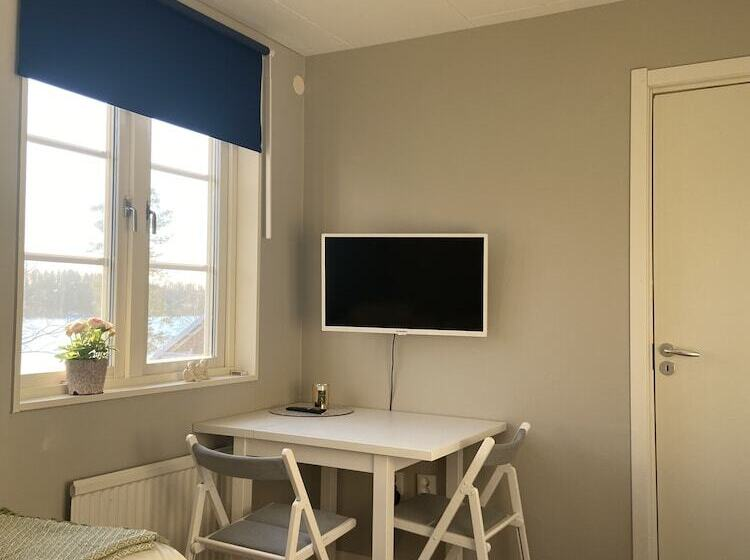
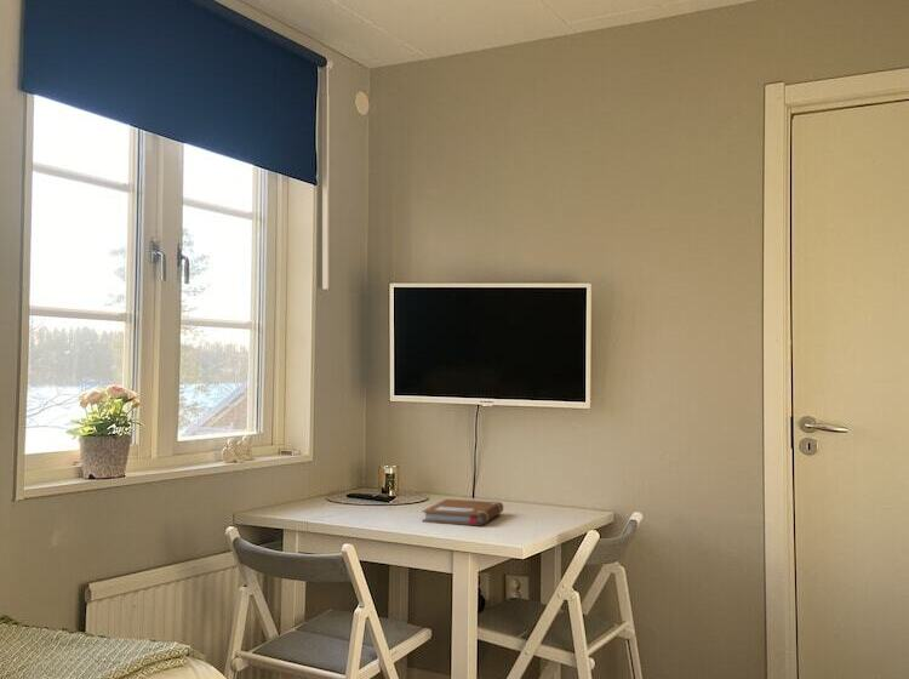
+ notebook (463, 512)
